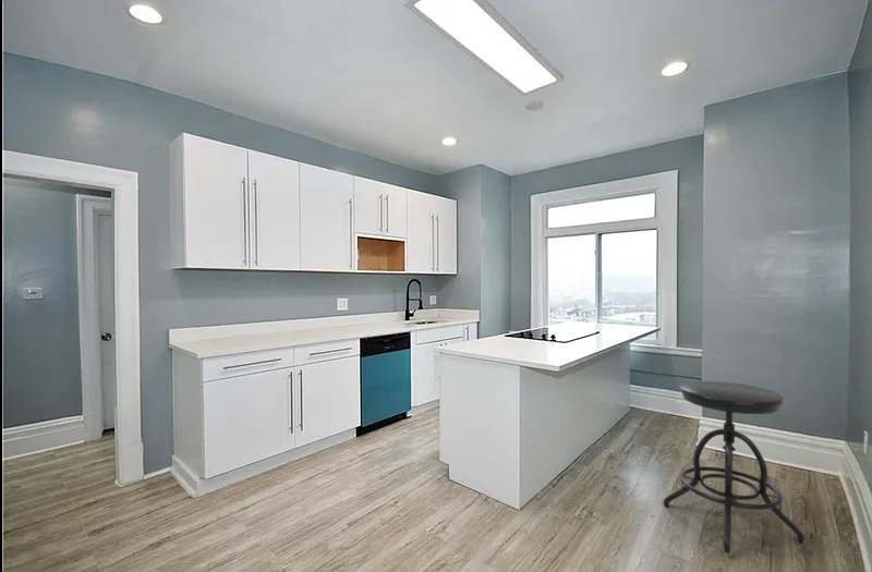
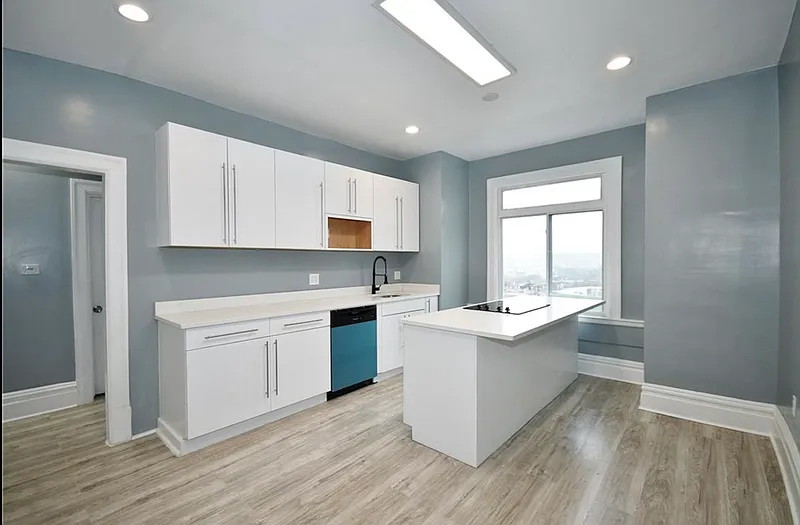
- stool (728, 457)
